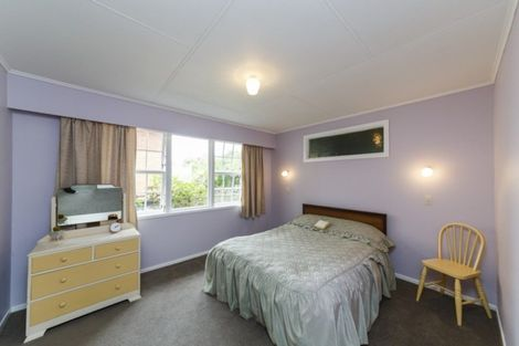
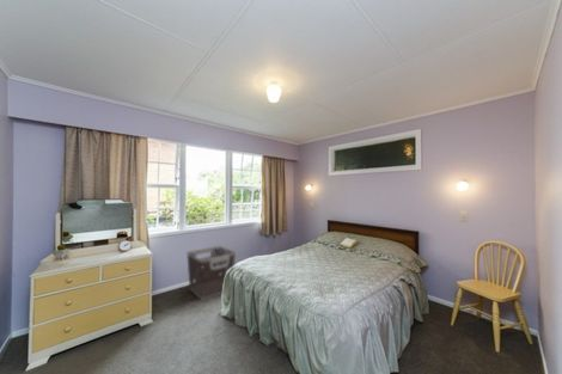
+ clothes hamper (210, 270)
